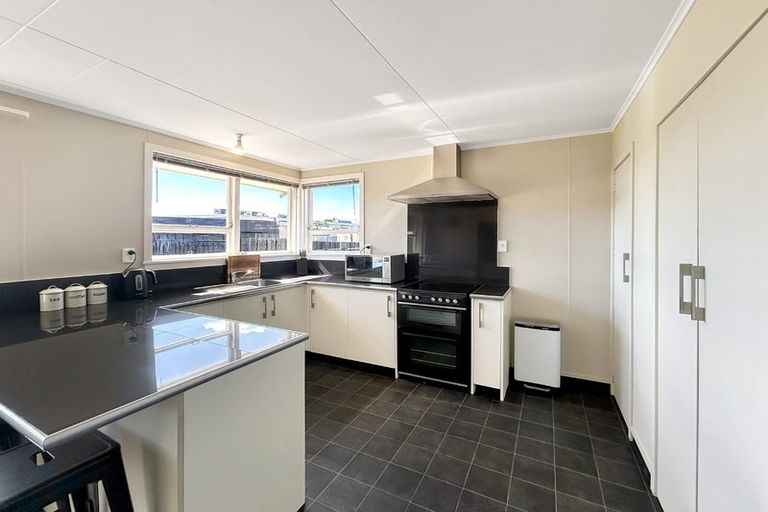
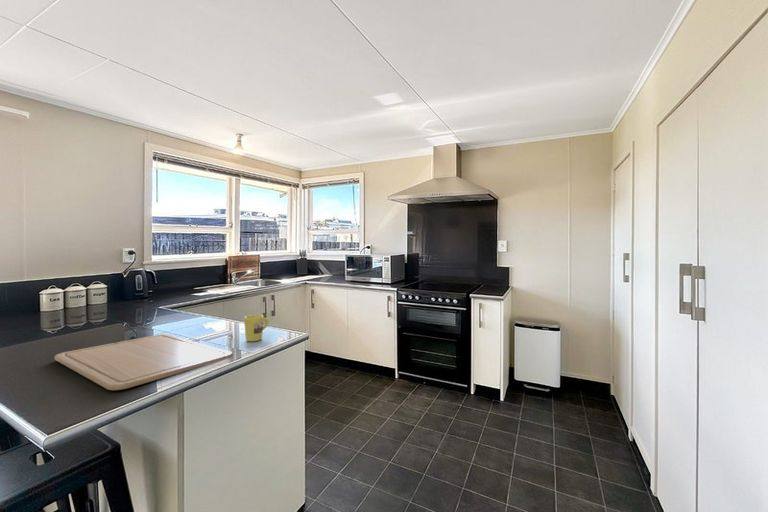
+ chopping board (145, 355)
+ mug (257, 327)
